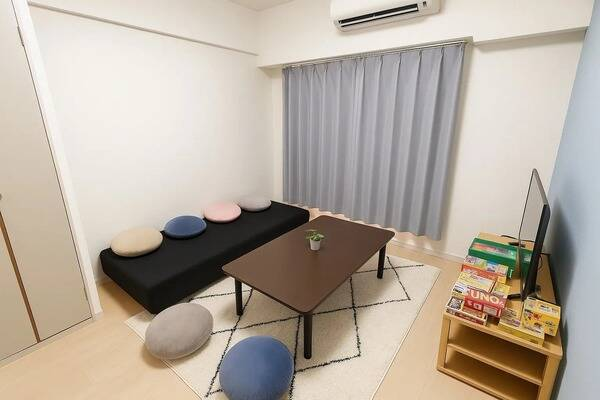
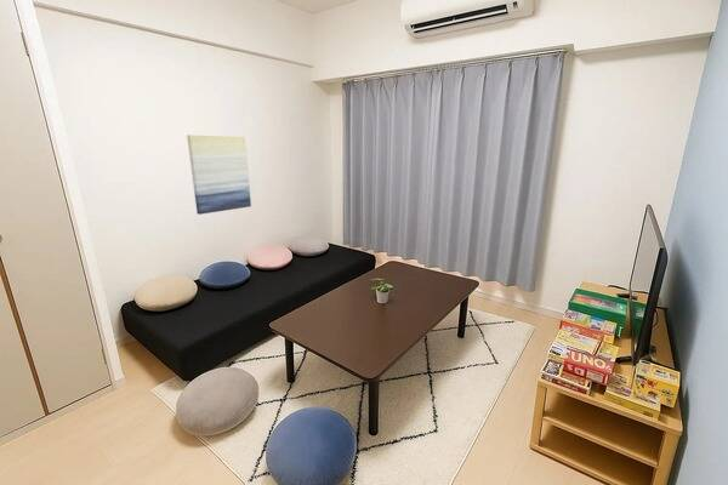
+ wall art (221, 173)
